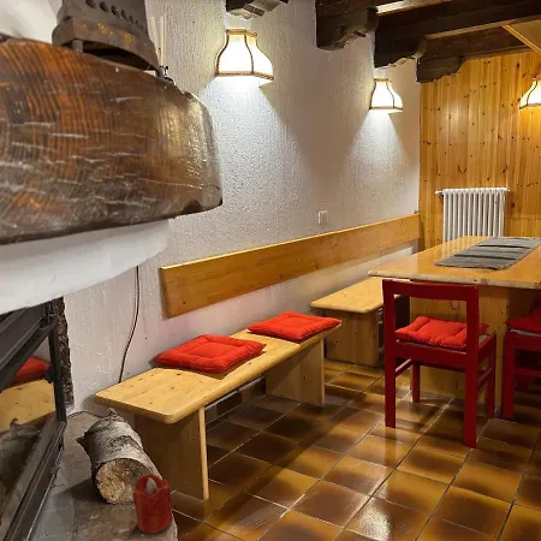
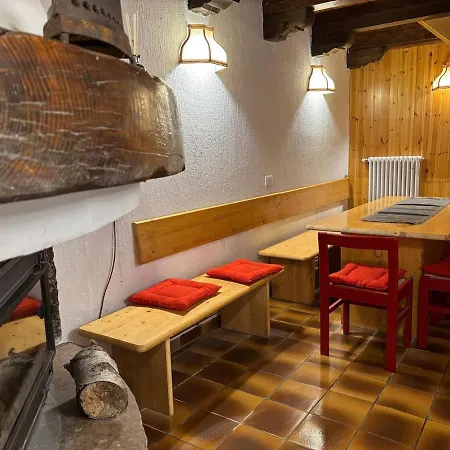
- candle (151, 500)
